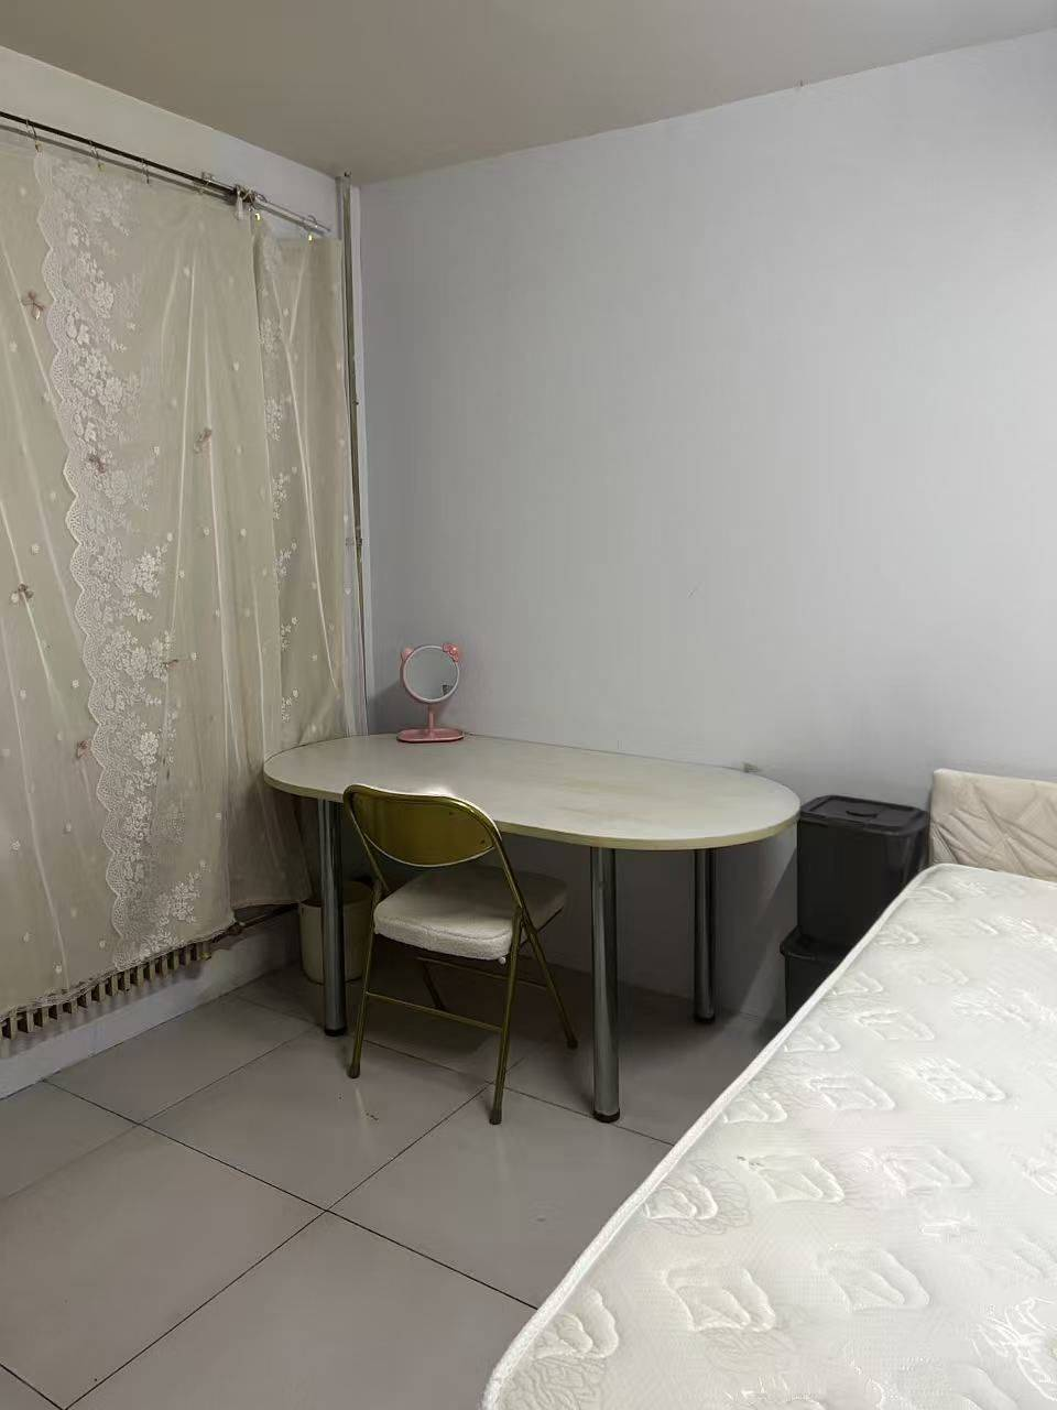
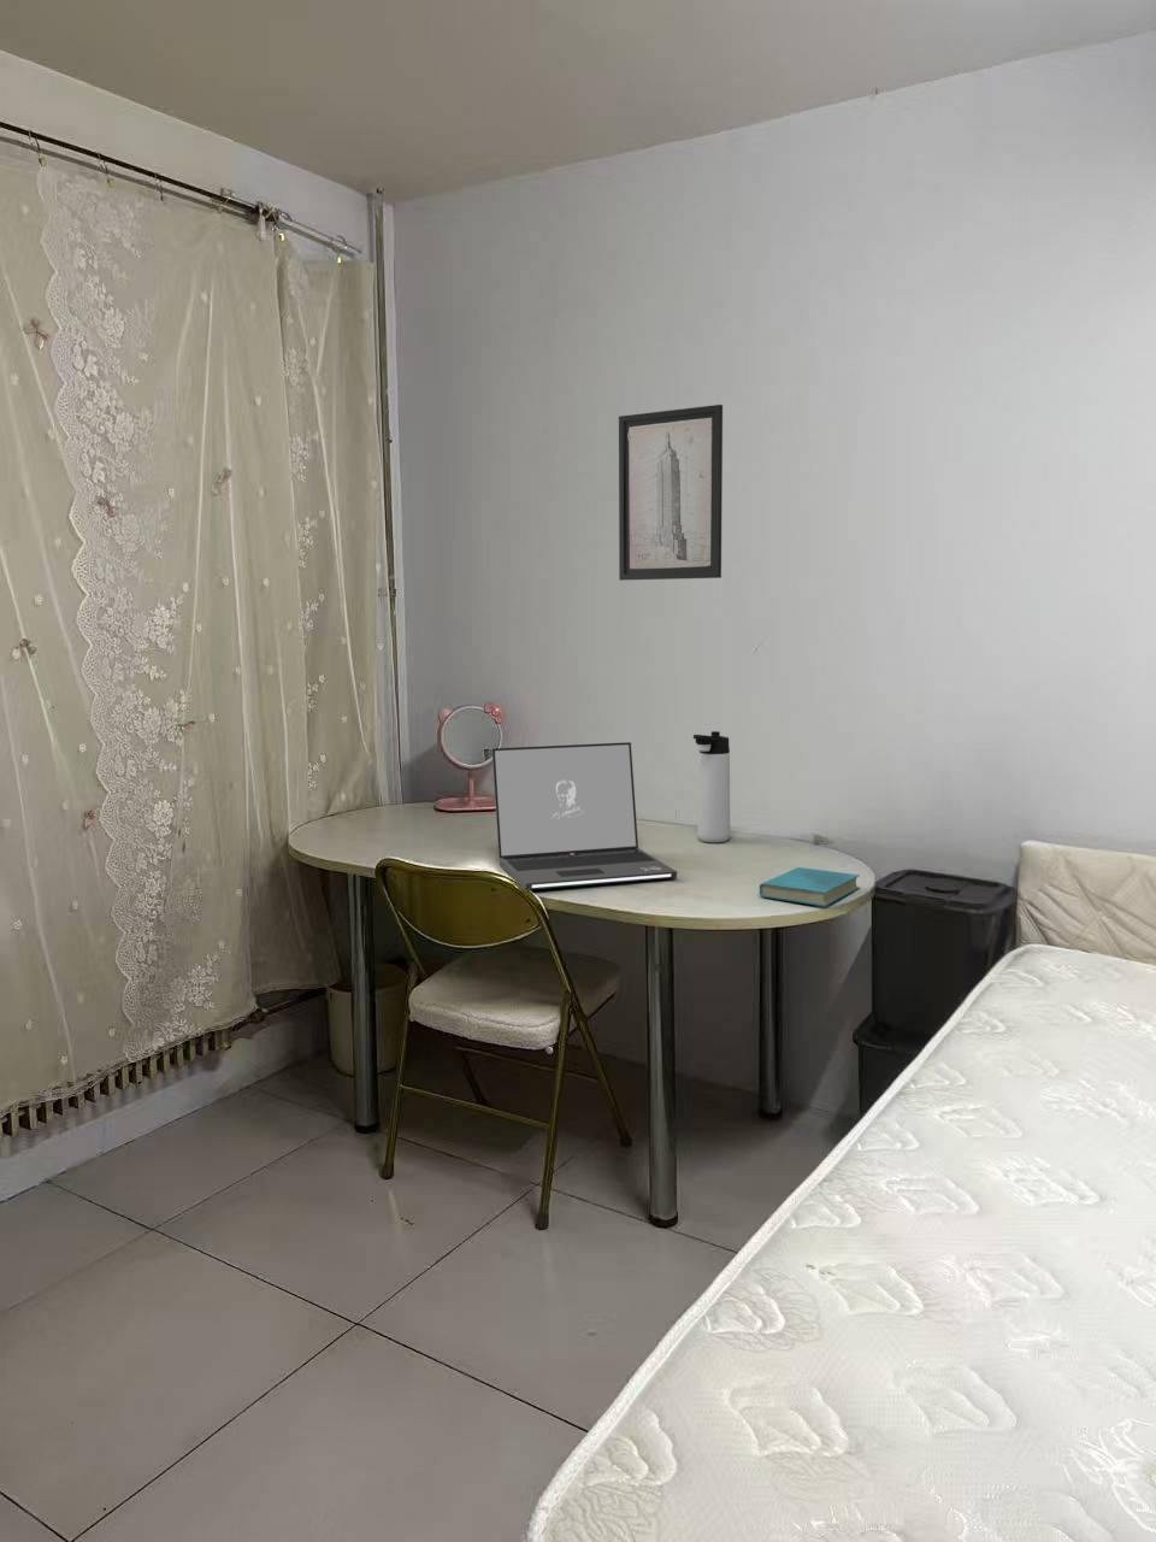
+ thermos bottle (709, 787)
+ book (809, 885)
+ laptop (582, 811)
+ wall art (668, 495)
